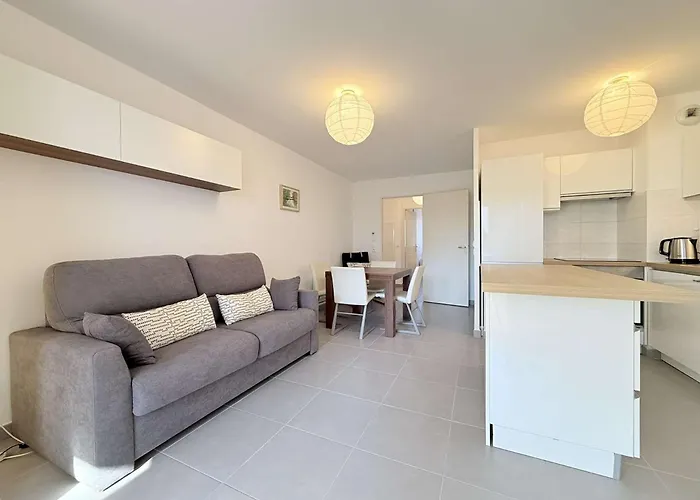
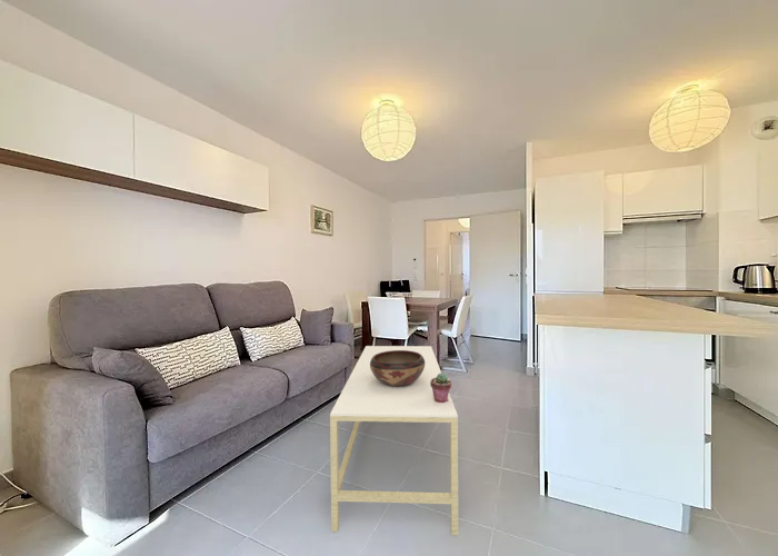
+ decorative bowl (397, 368)
+ potted succulent (440, 386)
+ coffee table (397, 409)
